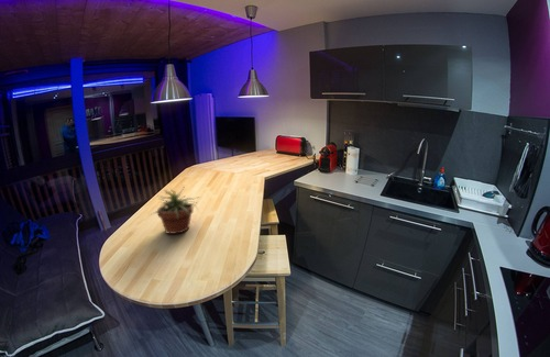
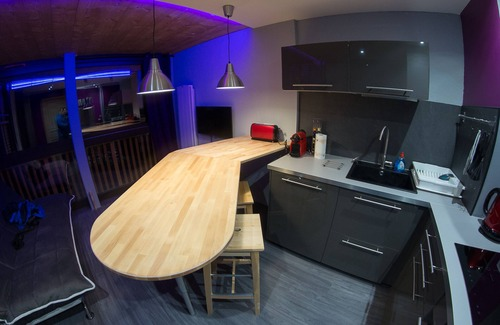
- potted plant (176, 209)
